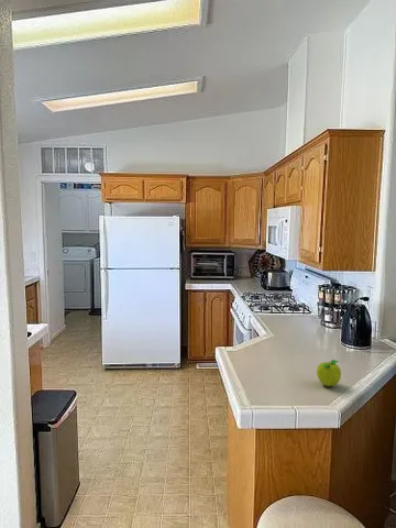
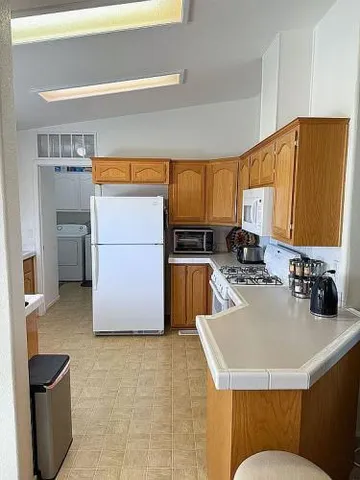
- fruit (328, 373)
